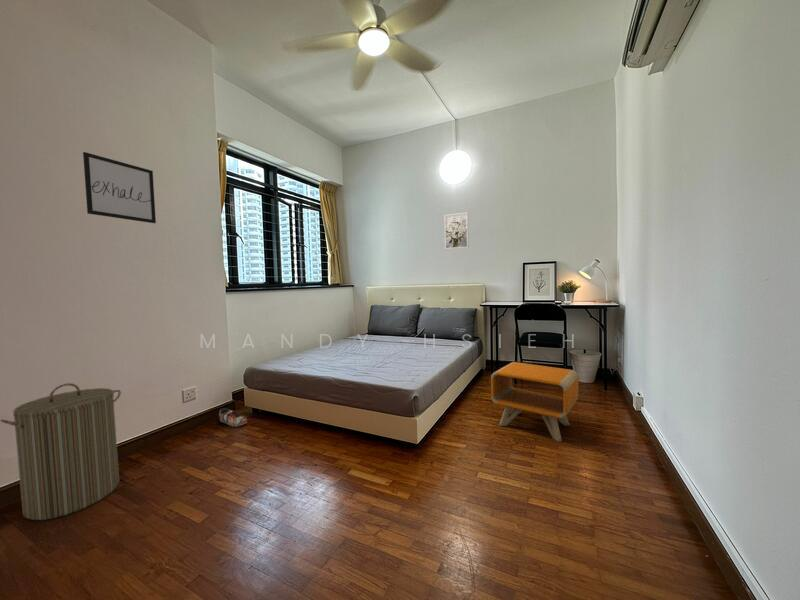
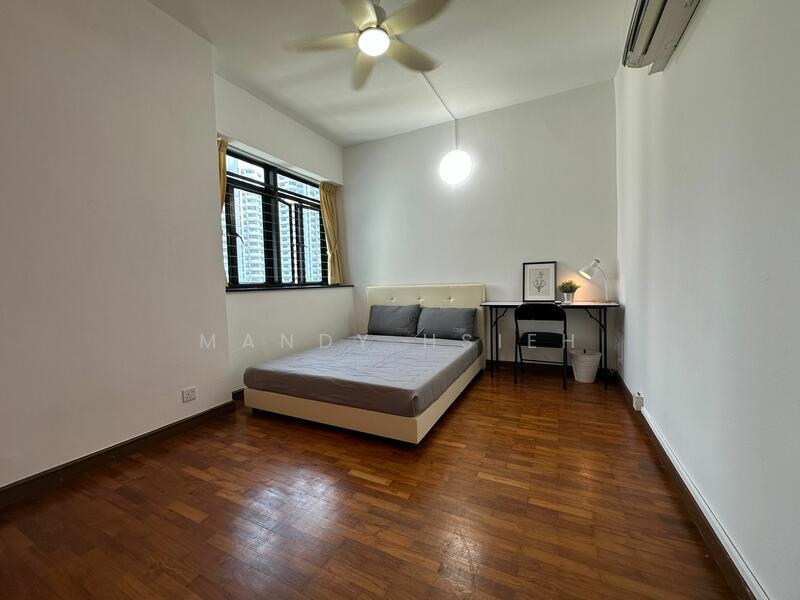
- shoe (232, 416)
- nightstand (534, 398)
- laundry hamper (70, 440)
- wall art (122, 190)
- wall art (456, 231)
